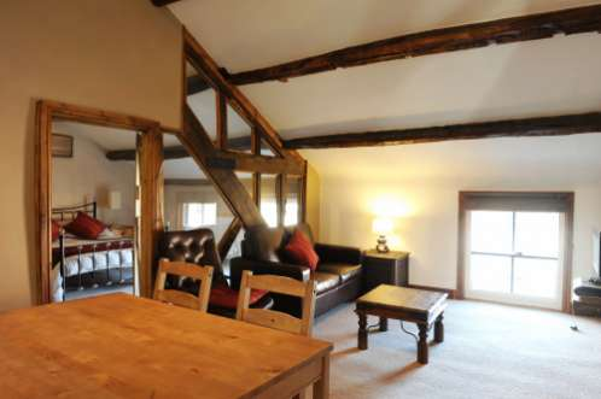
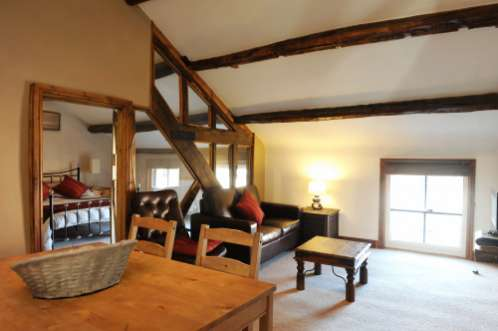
+ fruit basket (79, 262)
